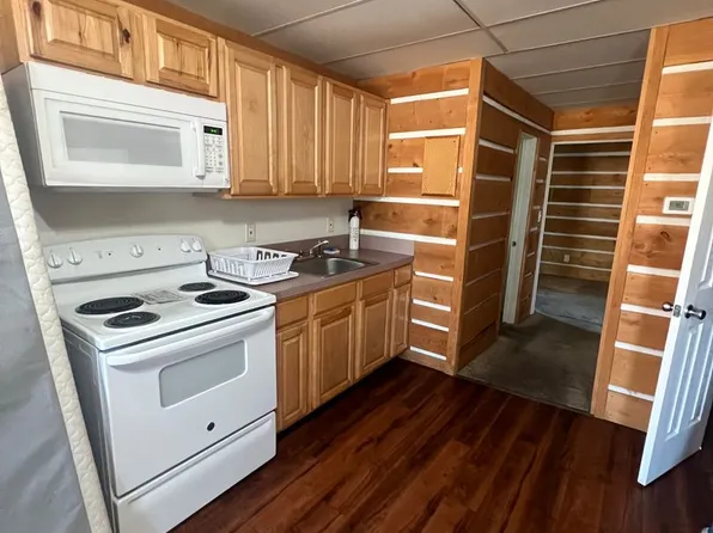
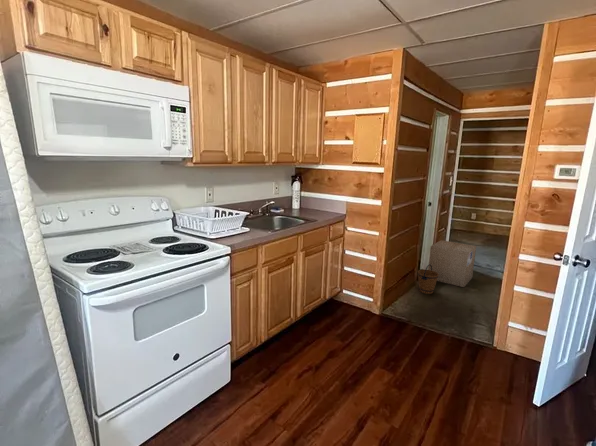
+ cardboard box (451, 262)
+ bucket (427, 278)
